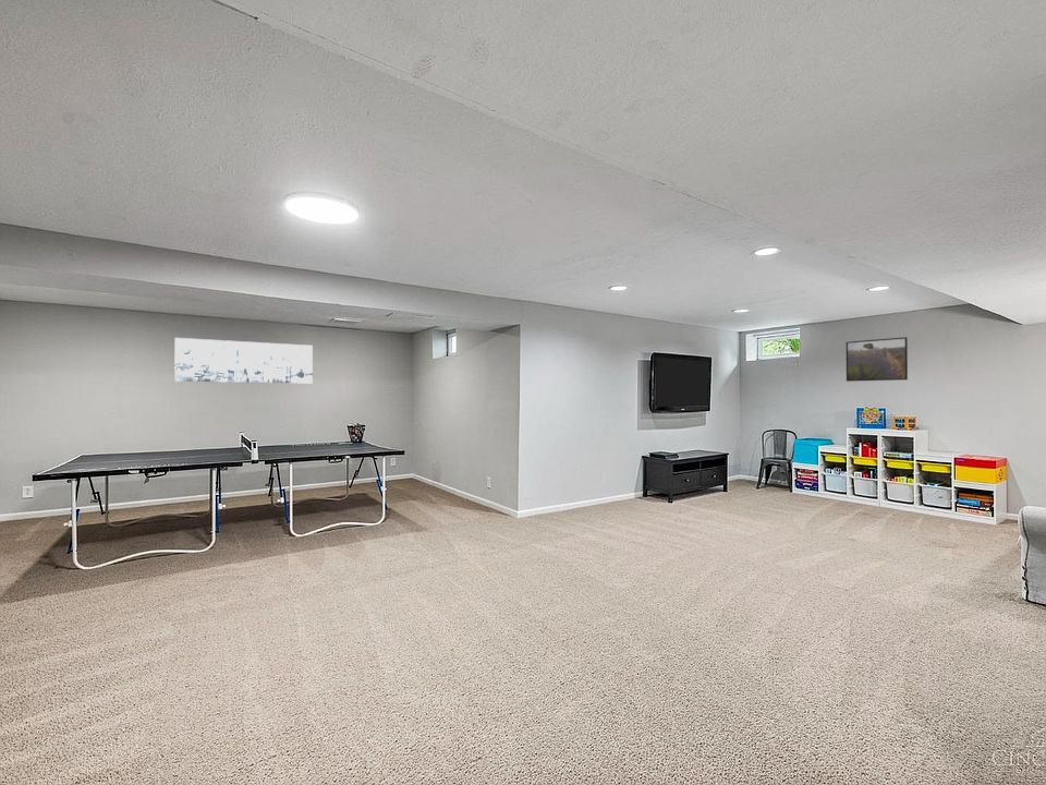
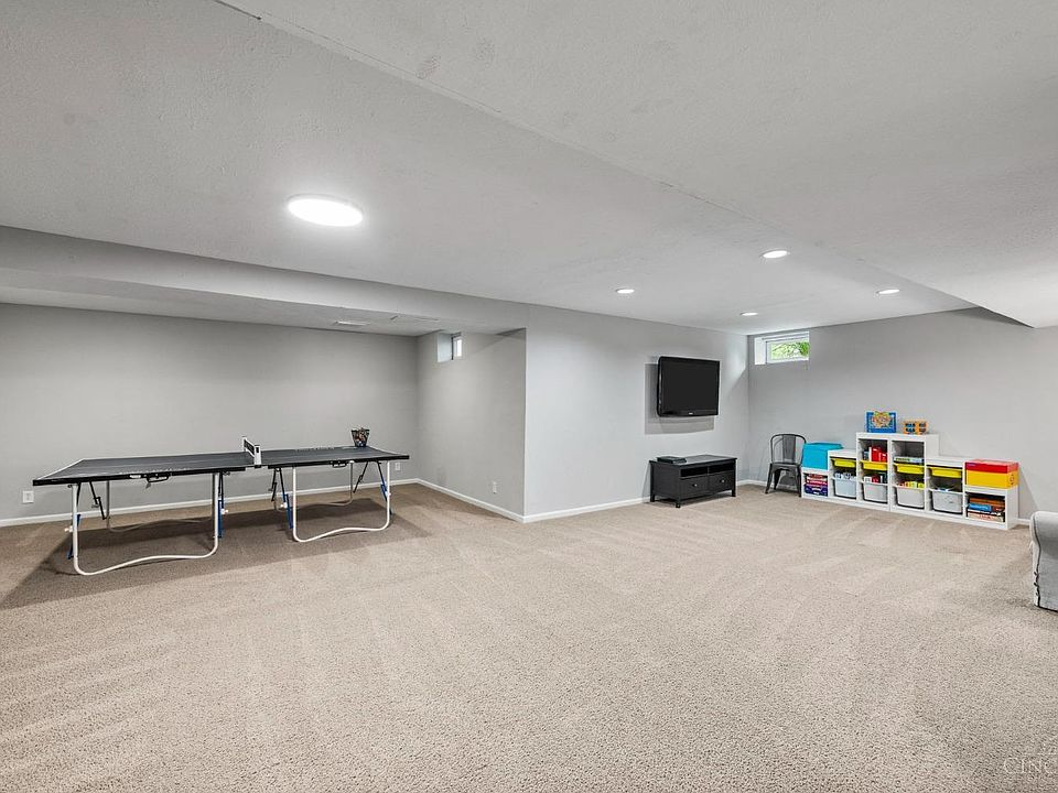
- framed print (875, 360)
- wall art (248, 362)
